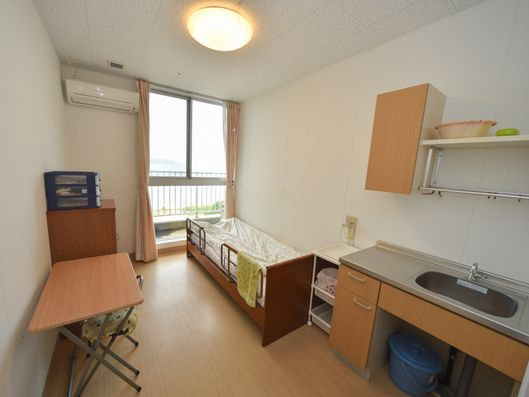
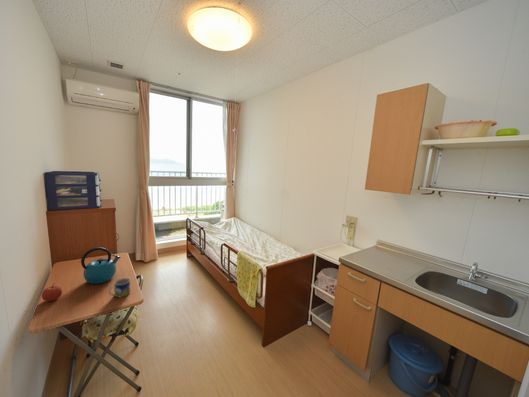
+ mug (119, 288)
+ apple (52, 291)
+ kettle (102, 263)
